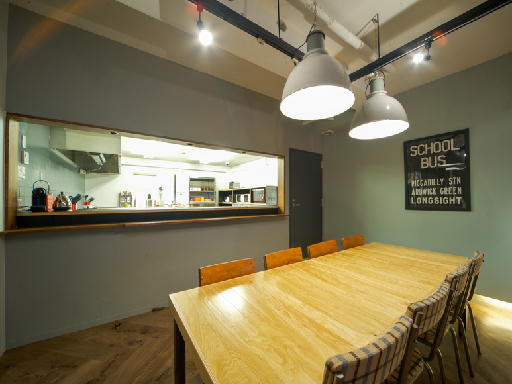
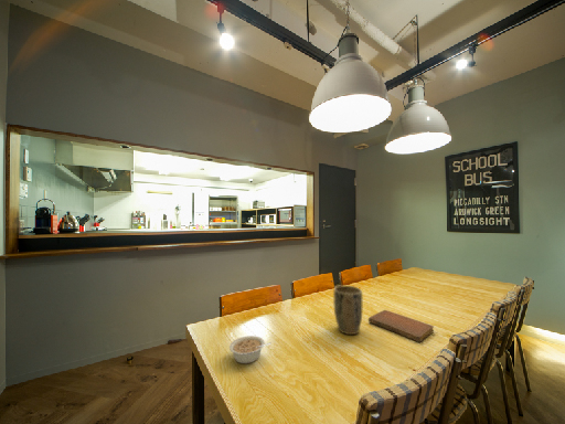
+ plant pot (348, 309)
+ legume (248, 348)
+ notebook (399, 324)
